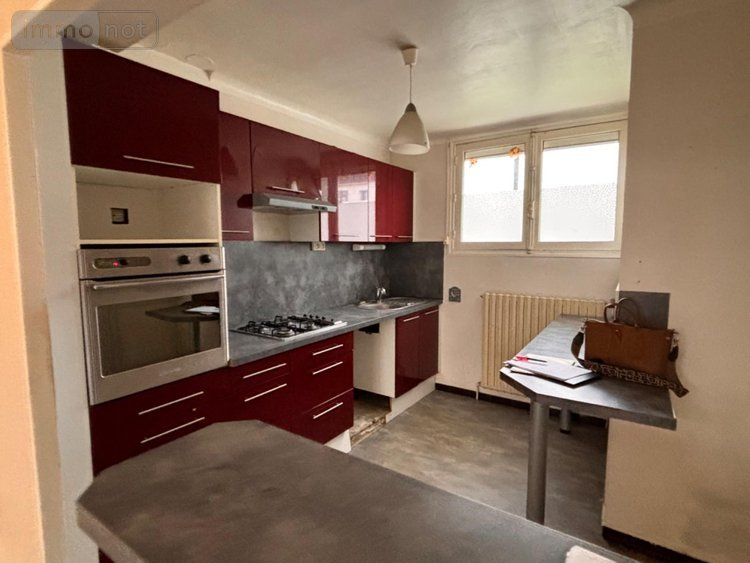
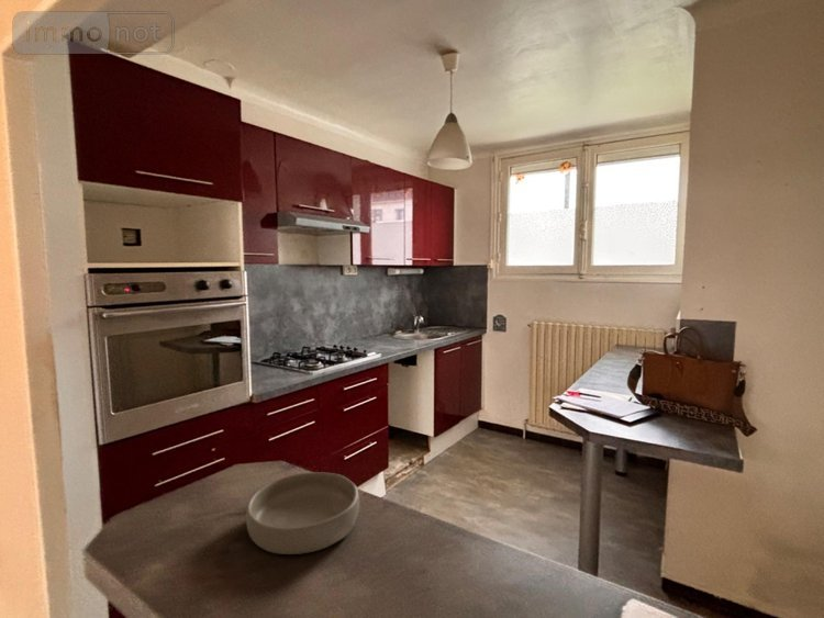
+ bowl (304, 508)
